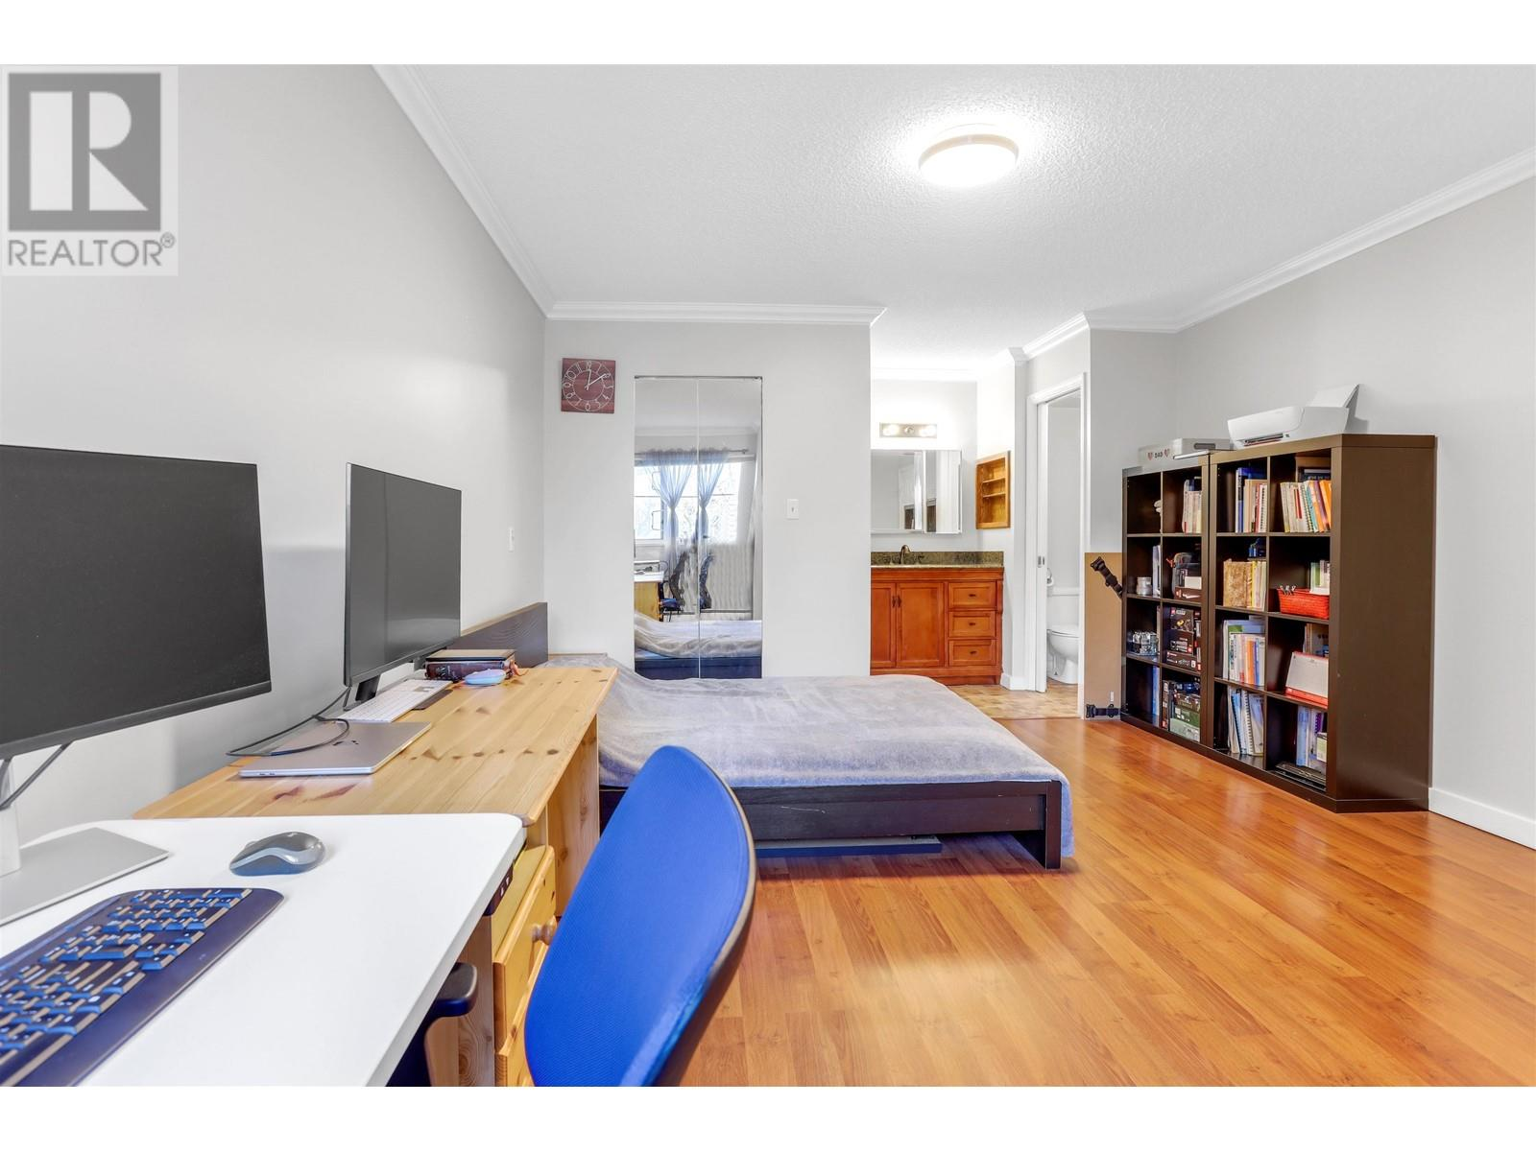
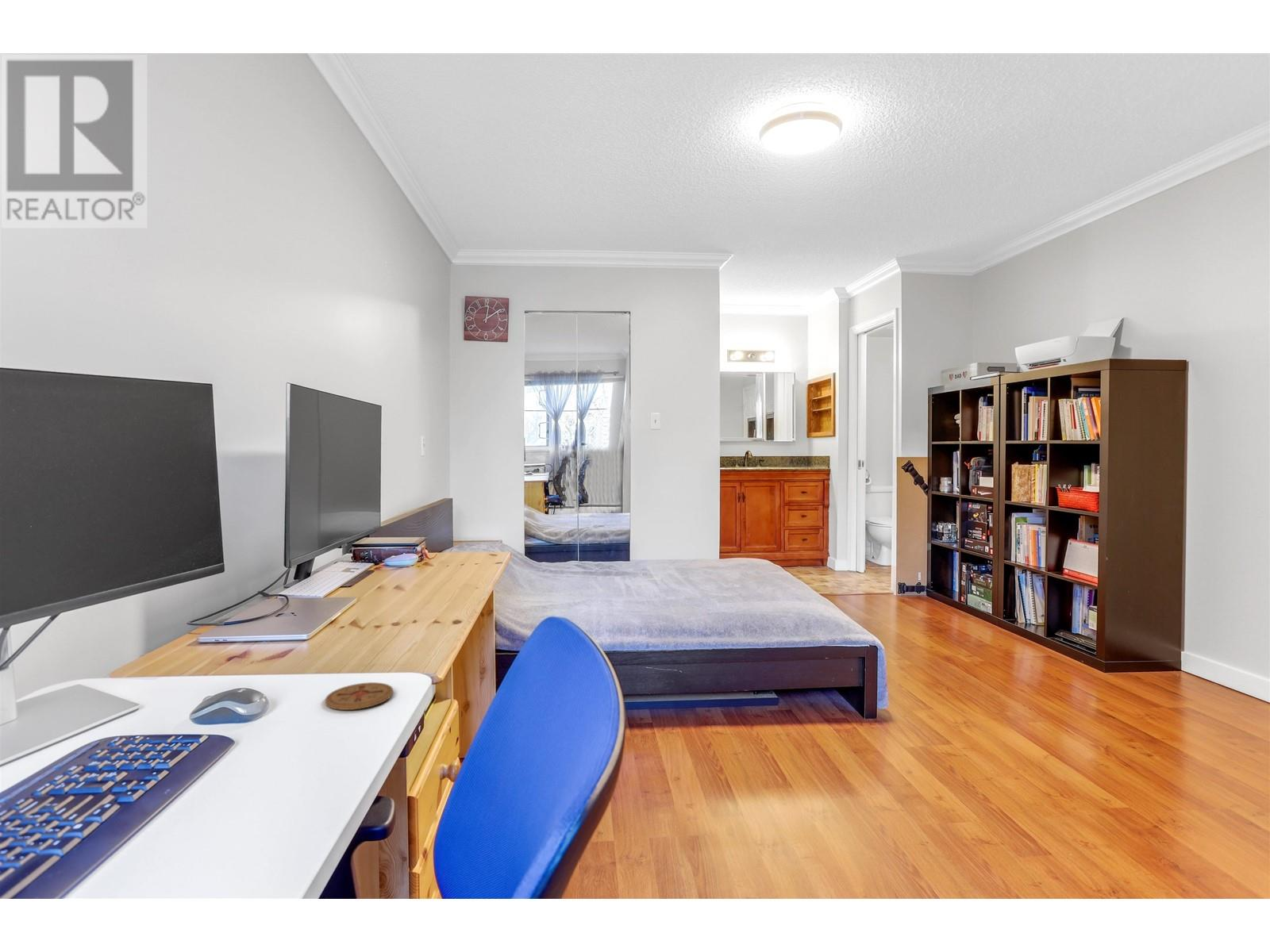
+ coaster (360, 695)
